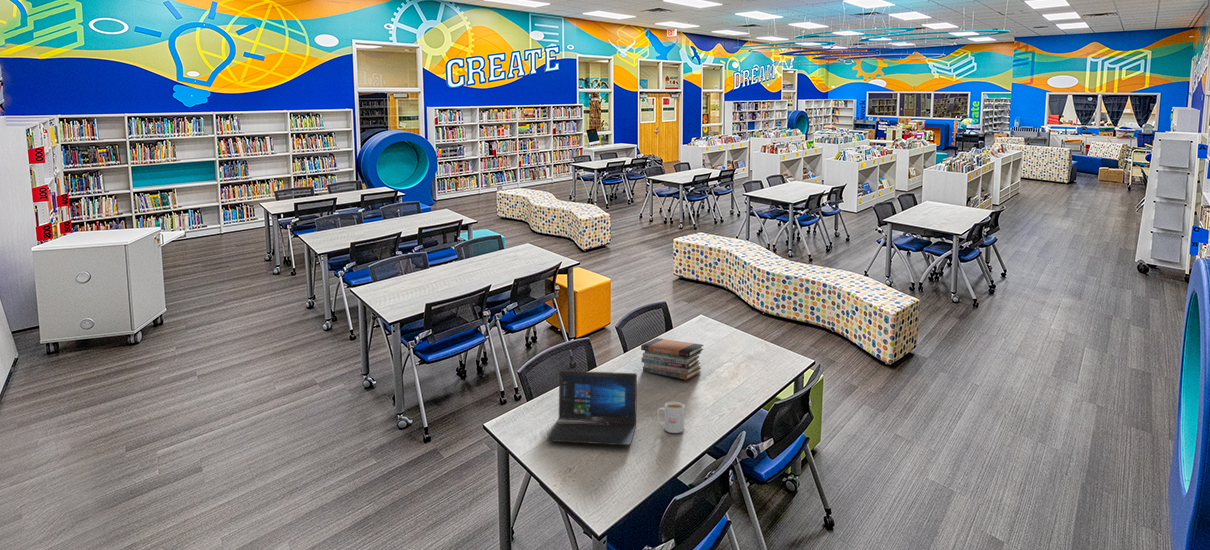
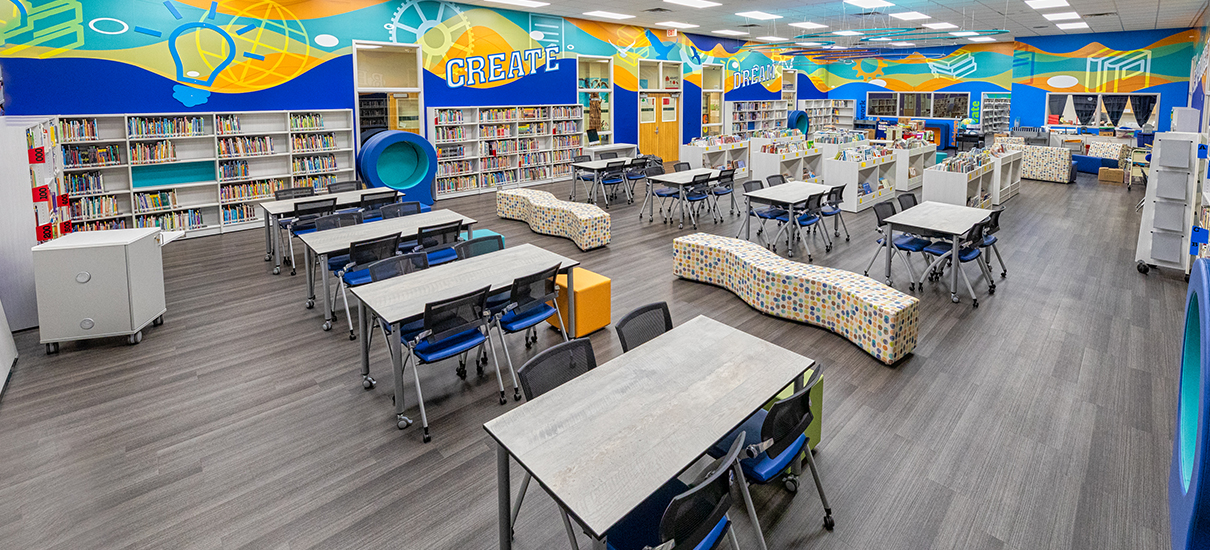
- laptop (593, 406)
- book stack (671, 358)
- mug (670, 417)
